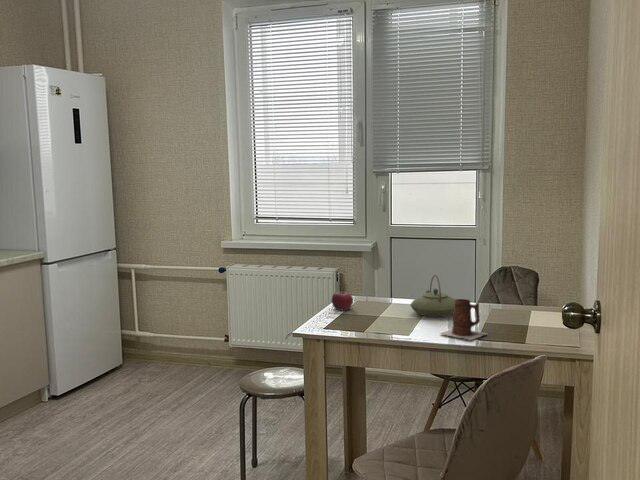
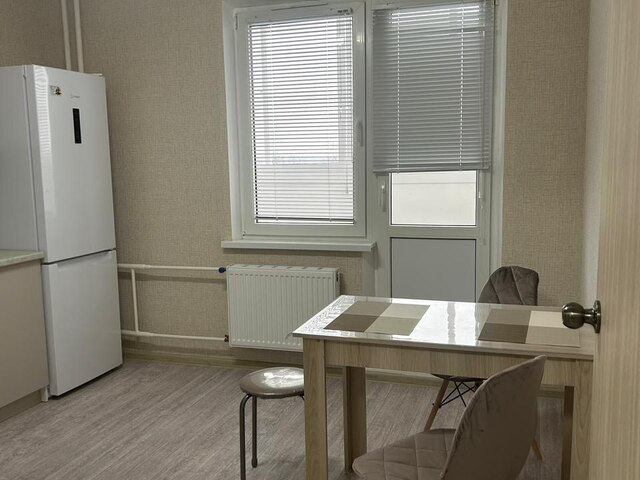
- mug (463, 317)
- fruit (342, 298)
- teapot (434, 294)
